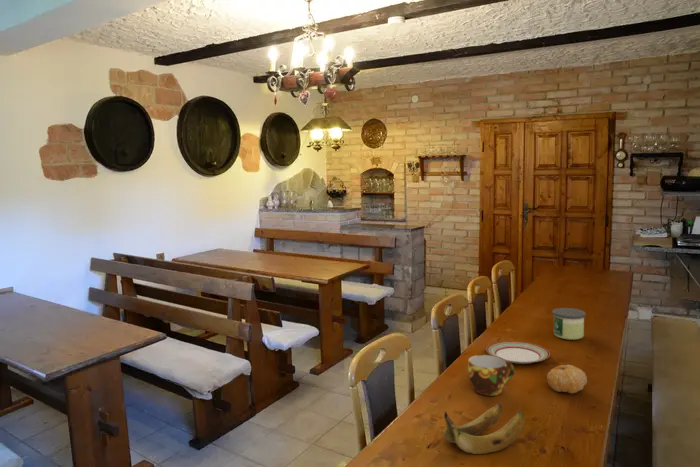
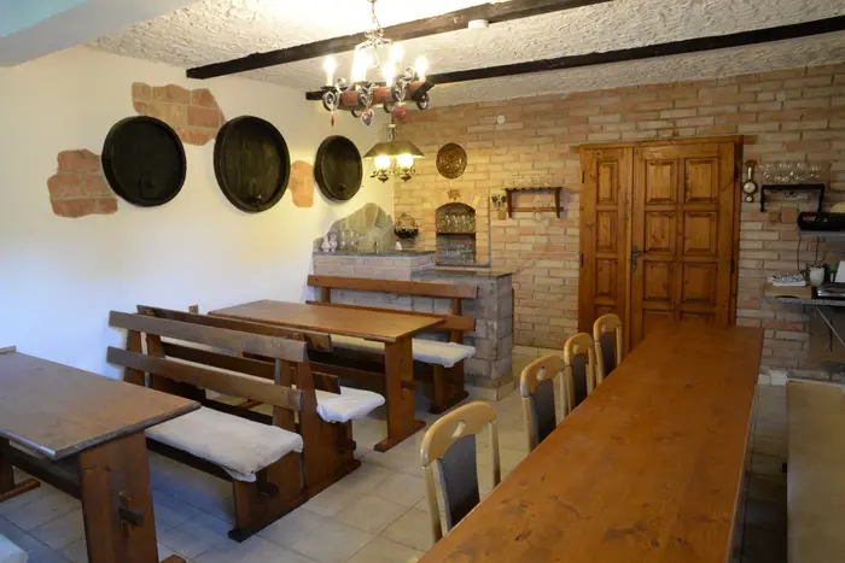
- plate (517, 353)
- candle (568, 324)
- banana (484, 424)
- fruit (566, 377)
- cup (489, 375)
